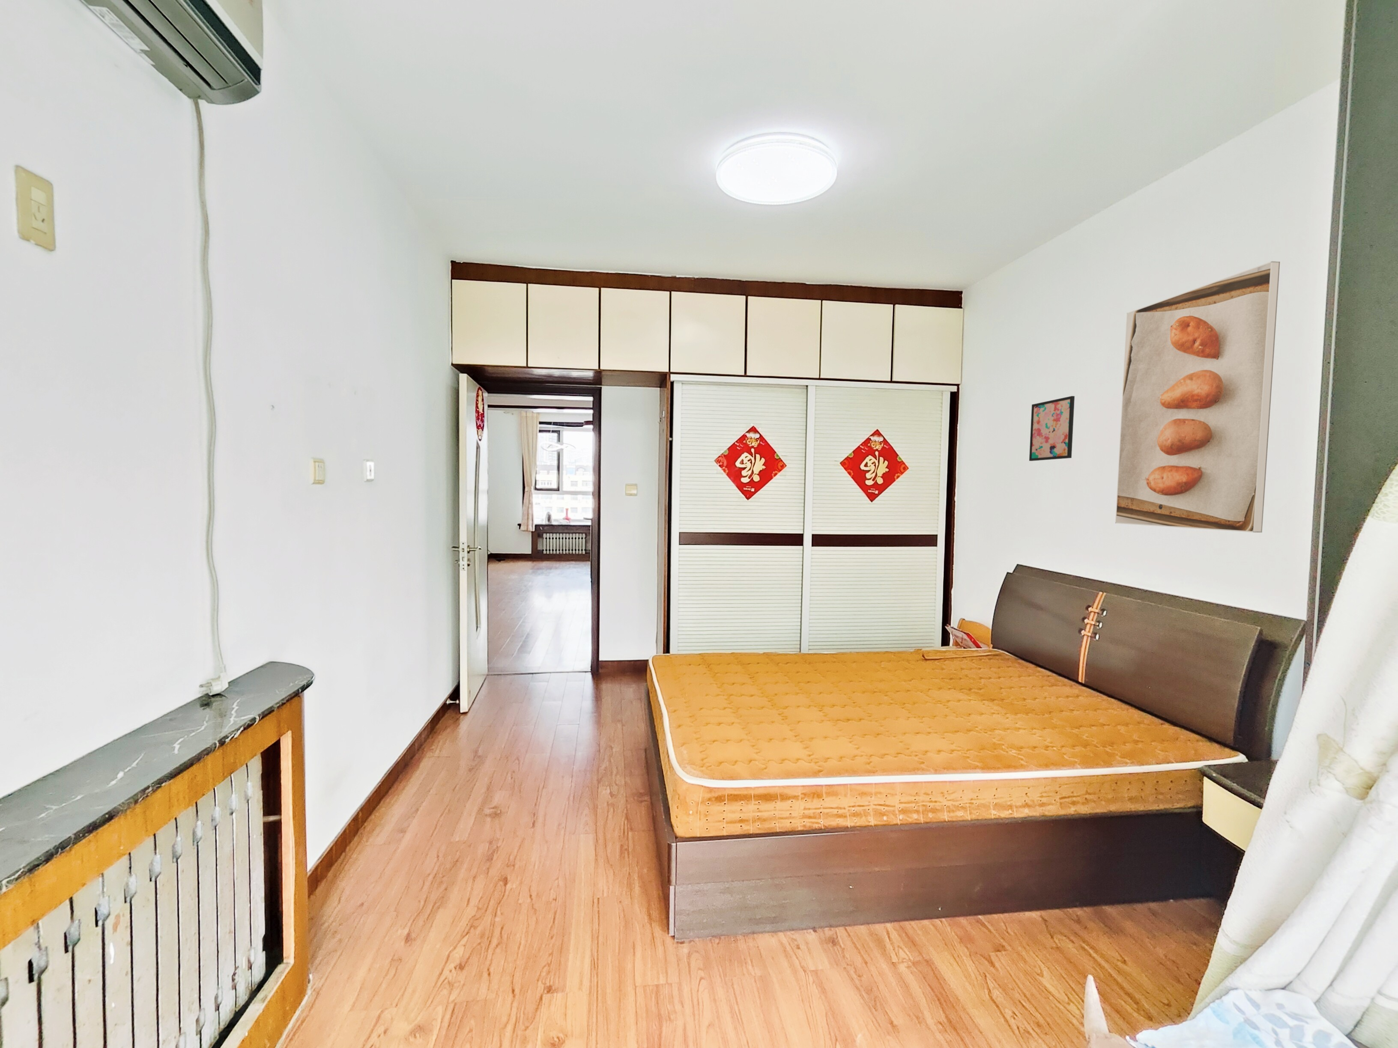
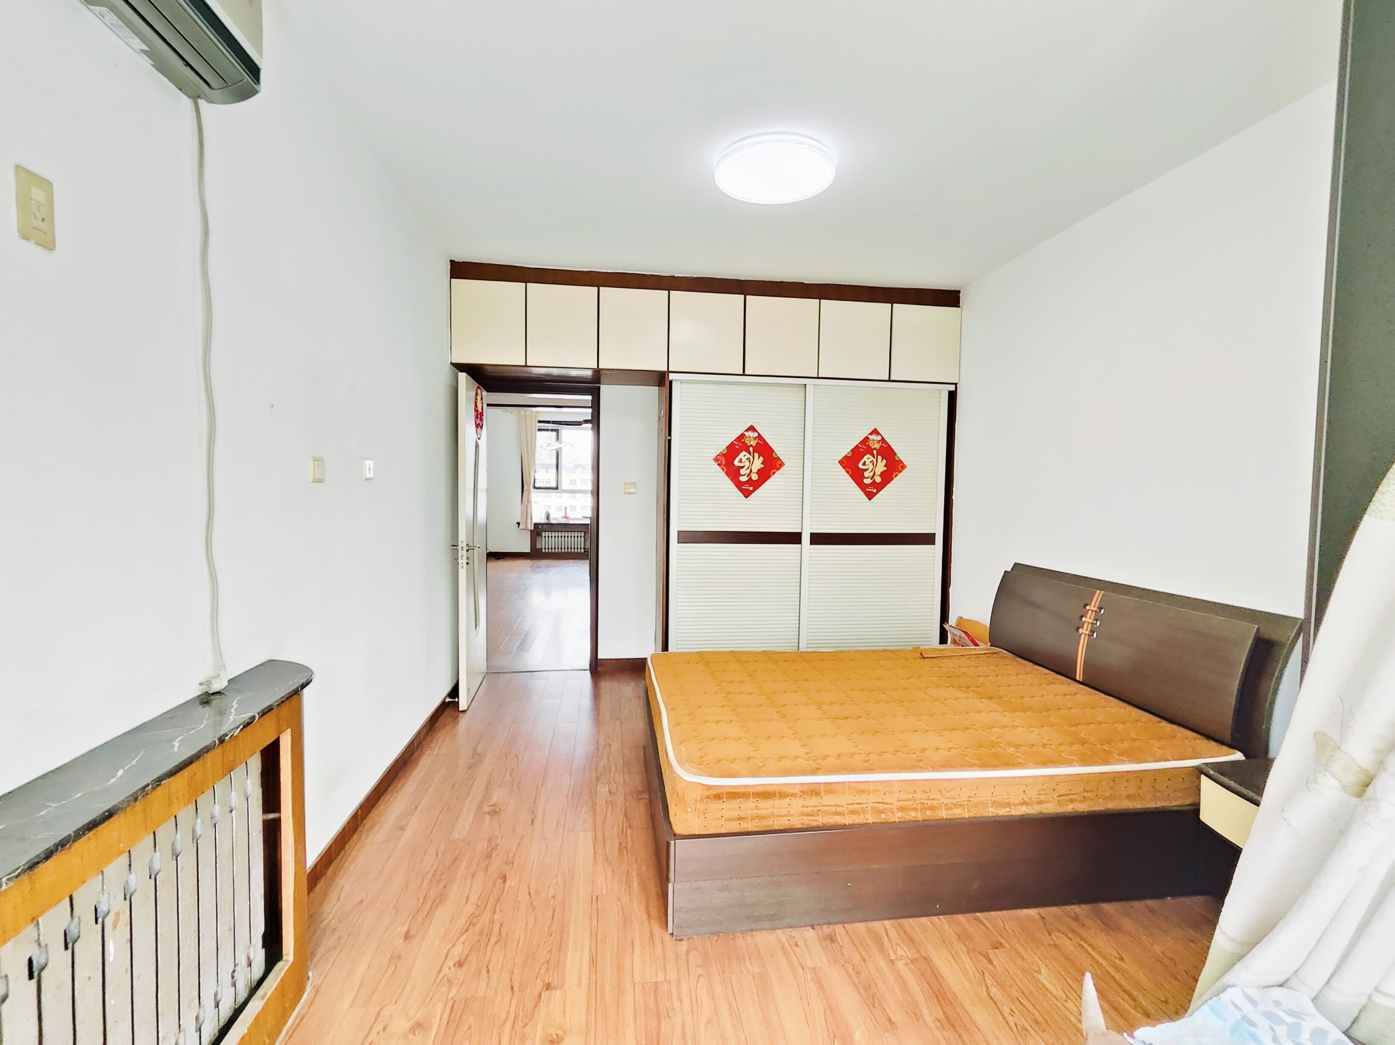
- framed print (1187, 410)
- wall art (1050, 429)
